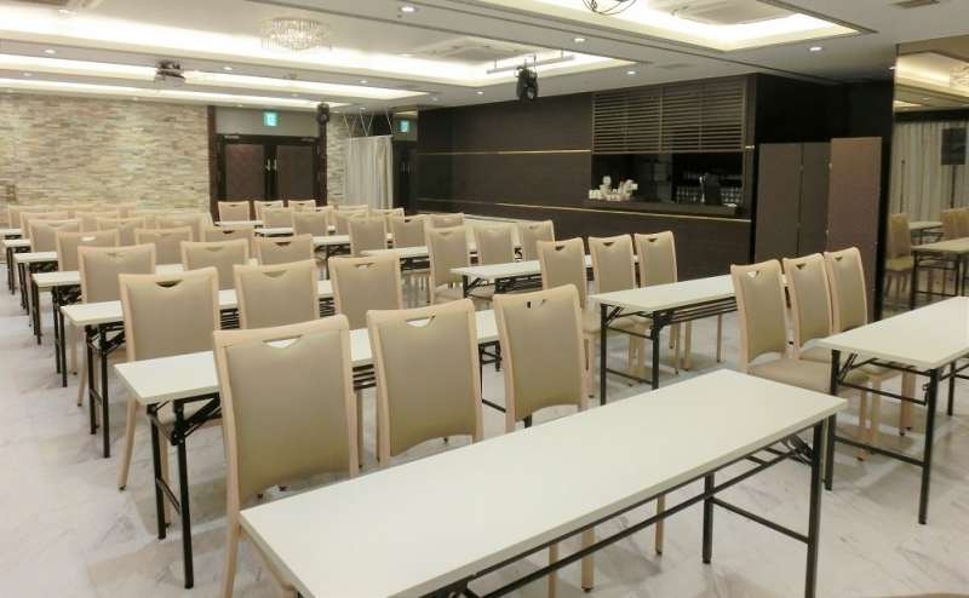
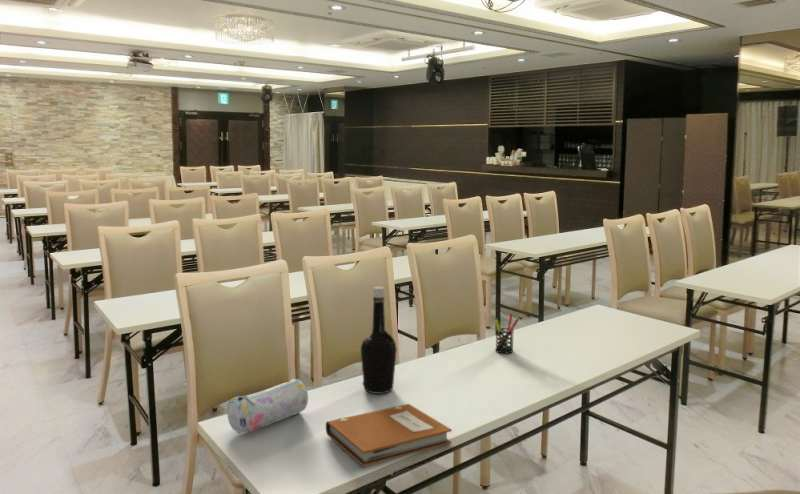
+ pencil case (268, 404)
+ bottle (378, 338)
+ pen holder (503, 332)
+ notebook (389, 430)
